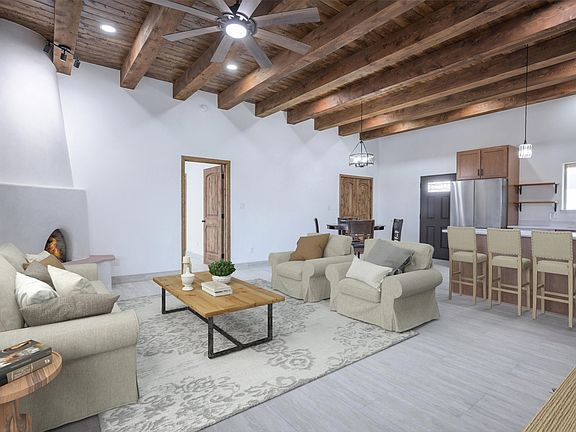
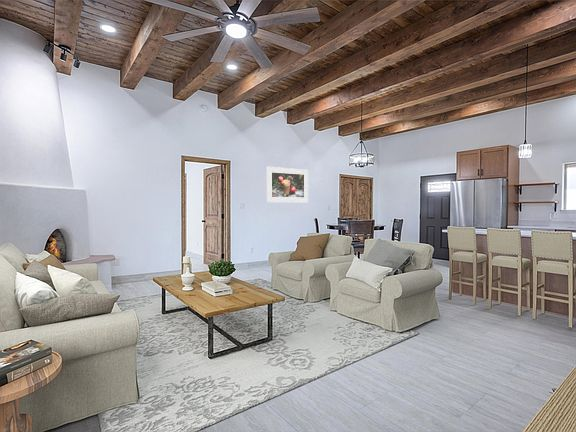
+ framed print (288, 185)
